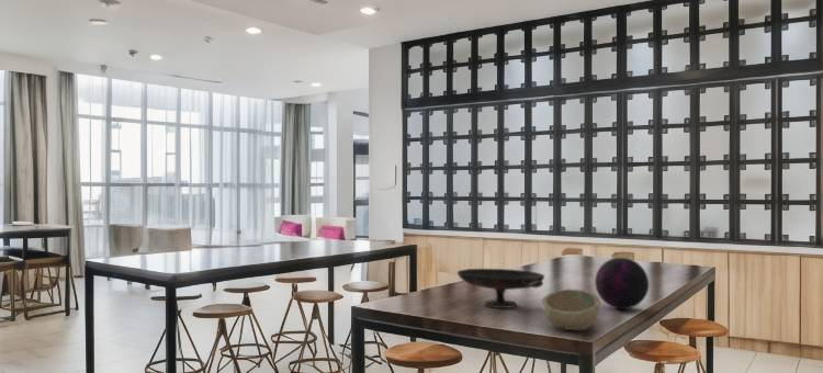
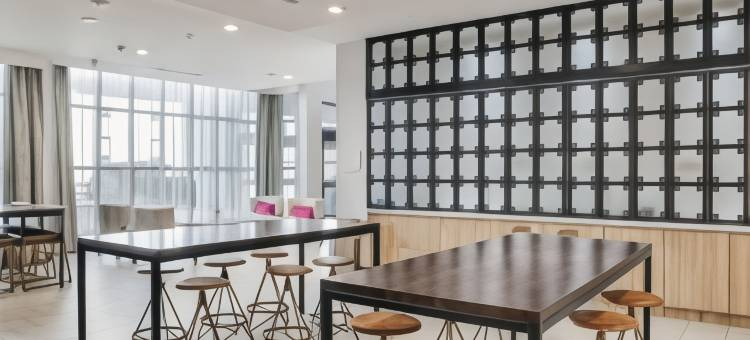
- bowl (571, 310)
- decorative orb (621, 282)
- decorative bowl (500, 287)
